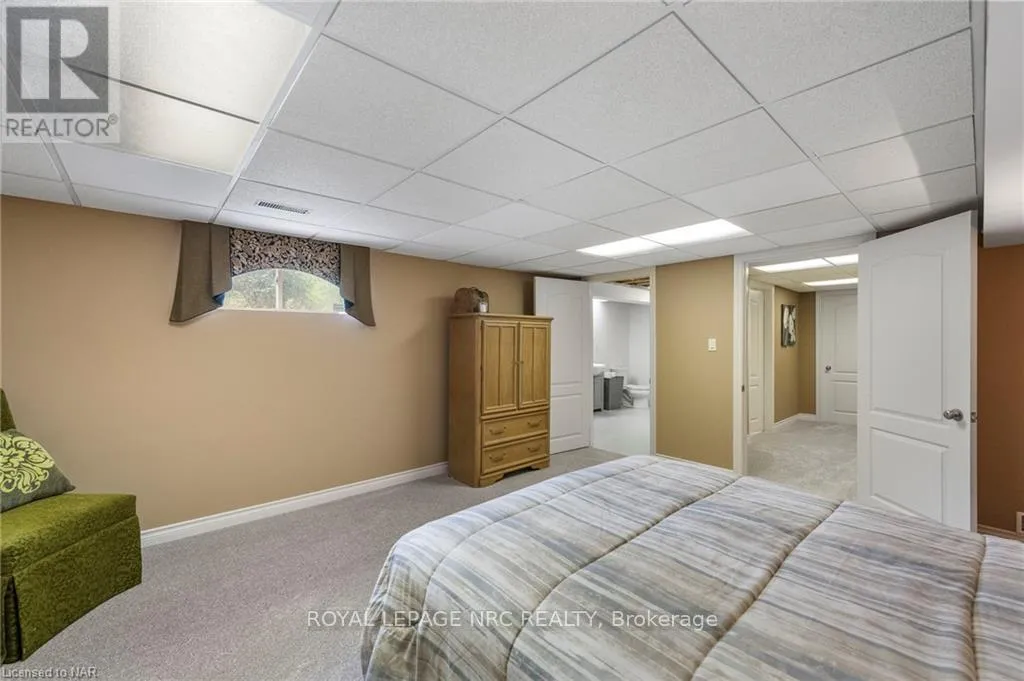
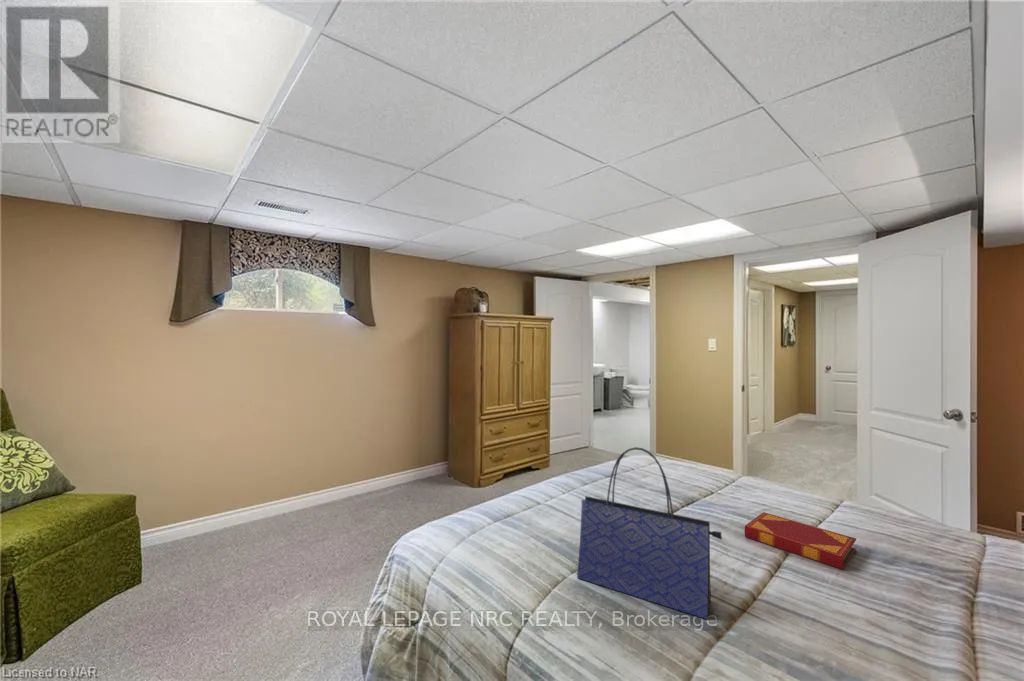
+ hardback book (798, 537)
+ tote bag (646, 519)
